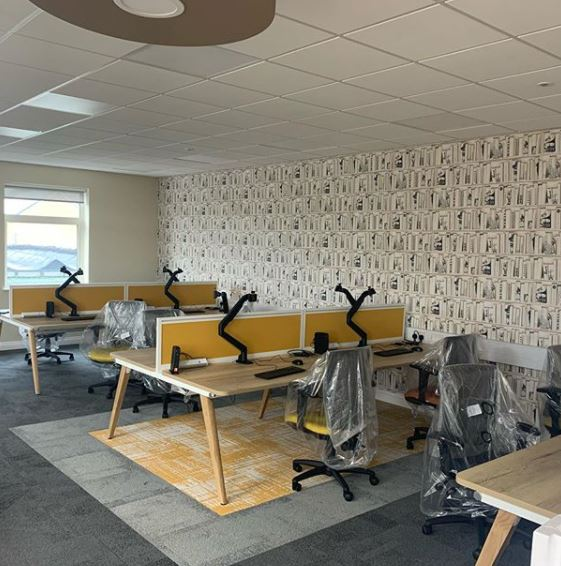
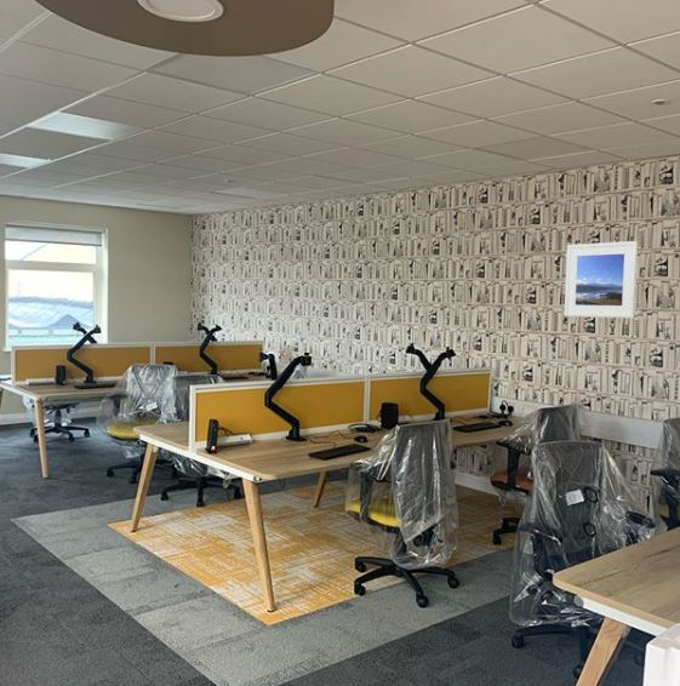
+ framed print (599, 280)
